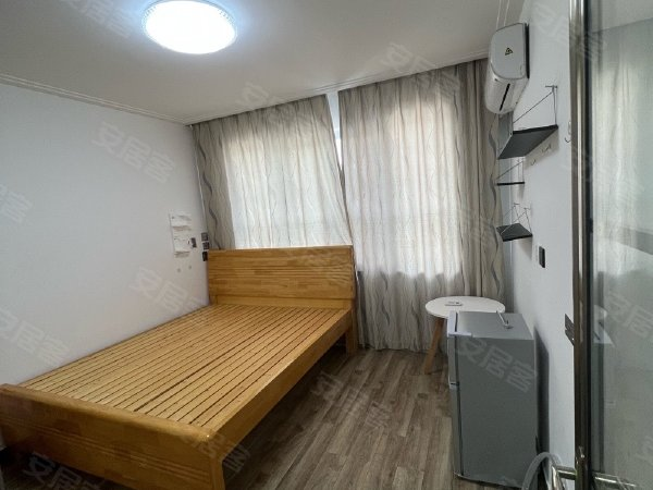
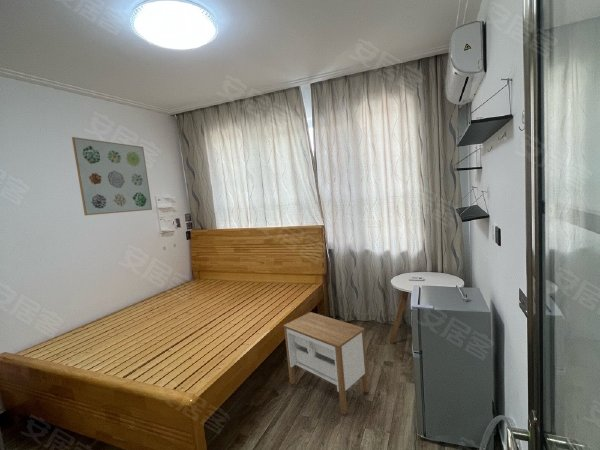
+ nightstand (325, 356)
+ wall art (116, 177)
